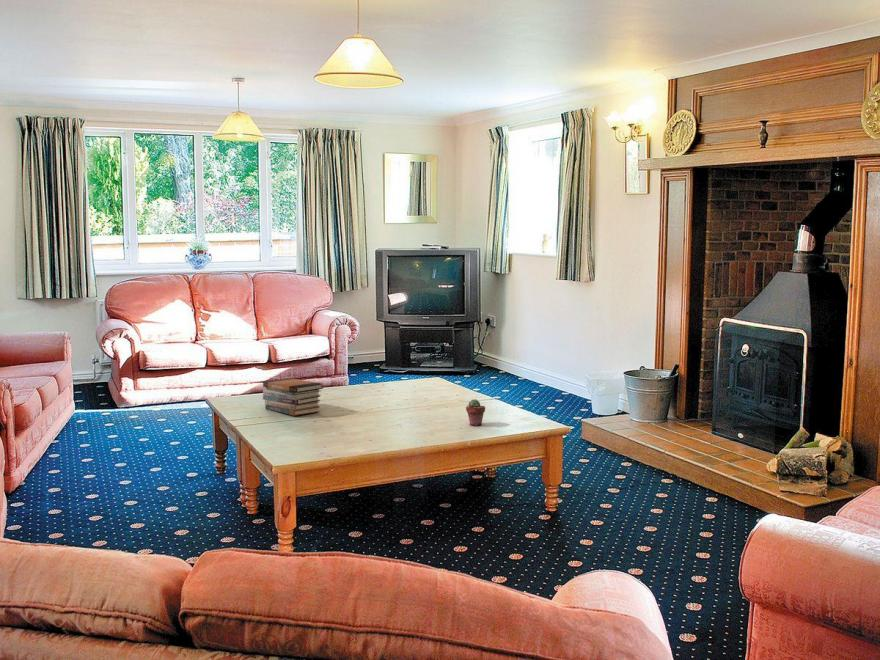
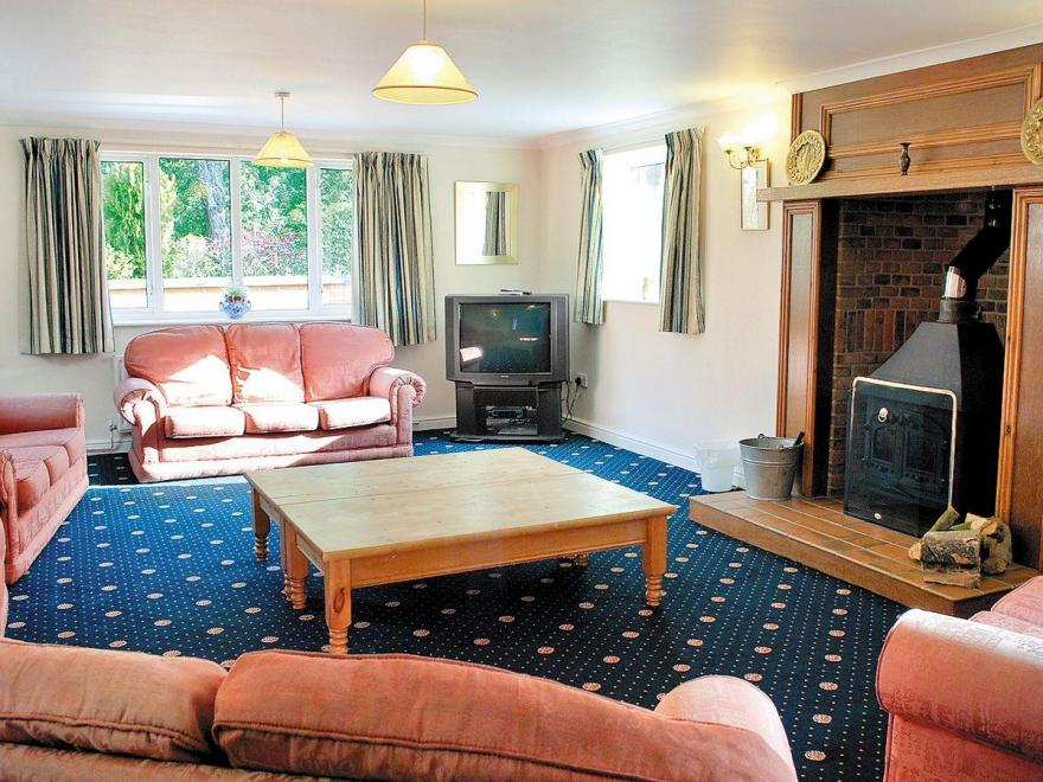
- book stack (292, 396)
- potted succulent (475, 411)
